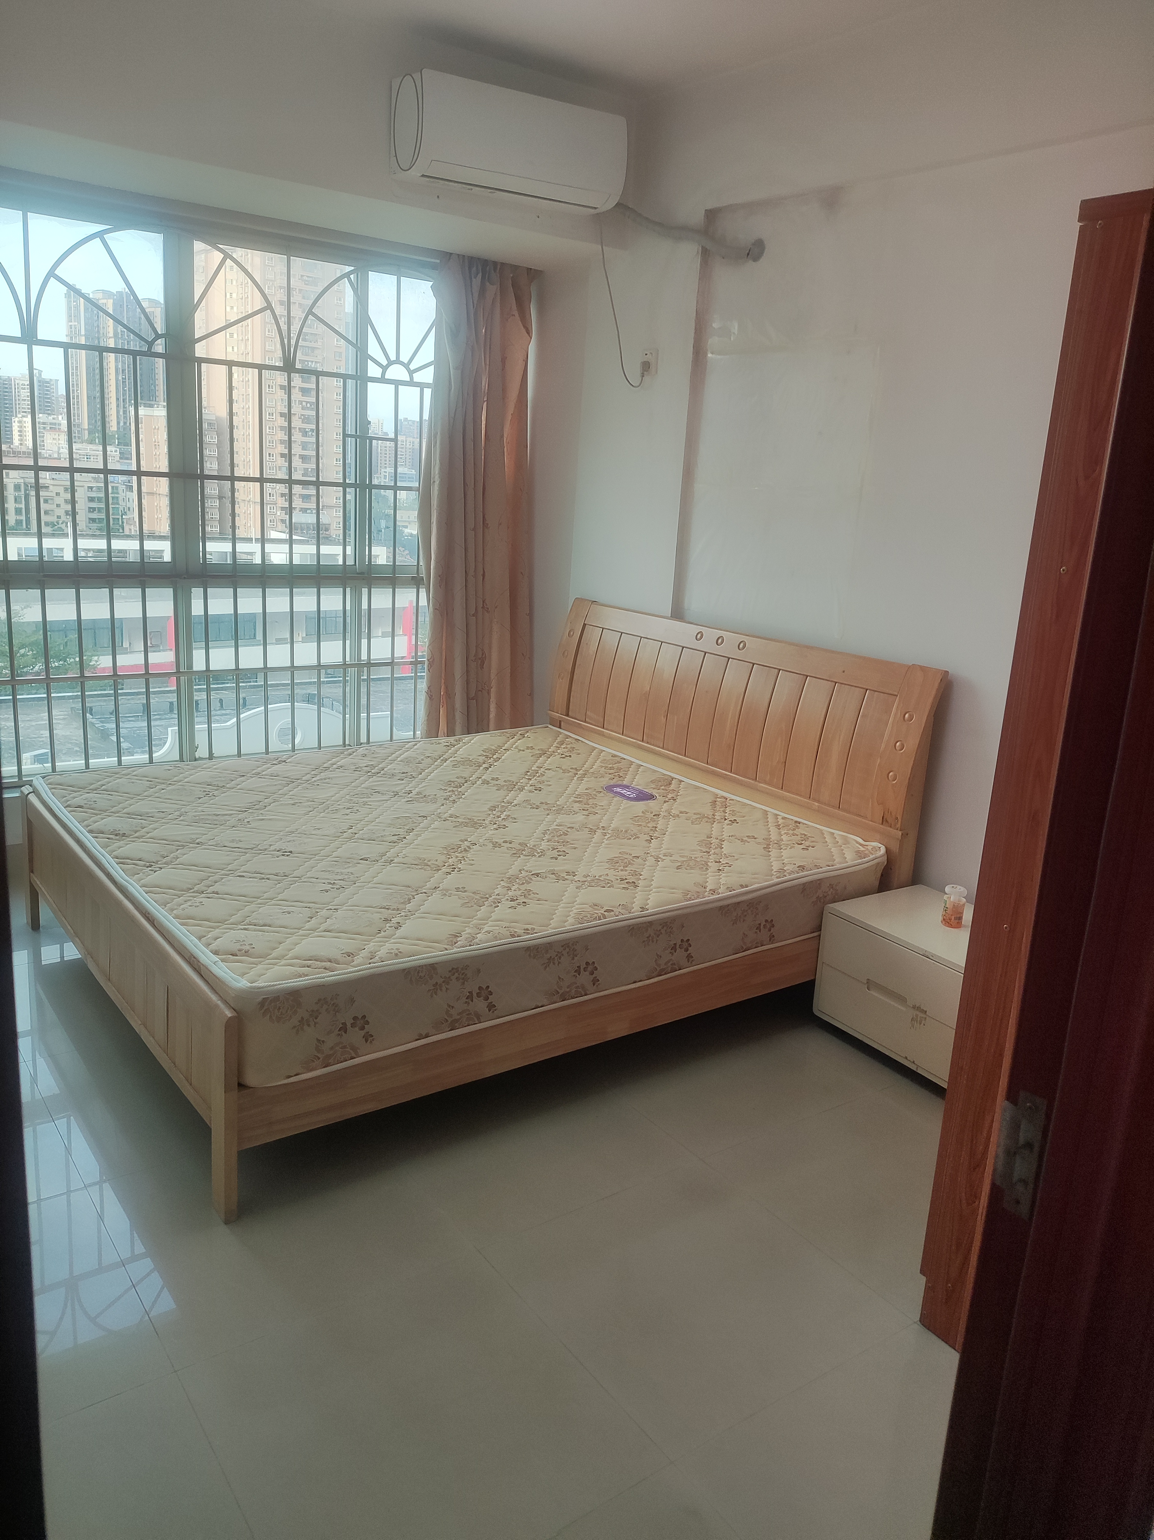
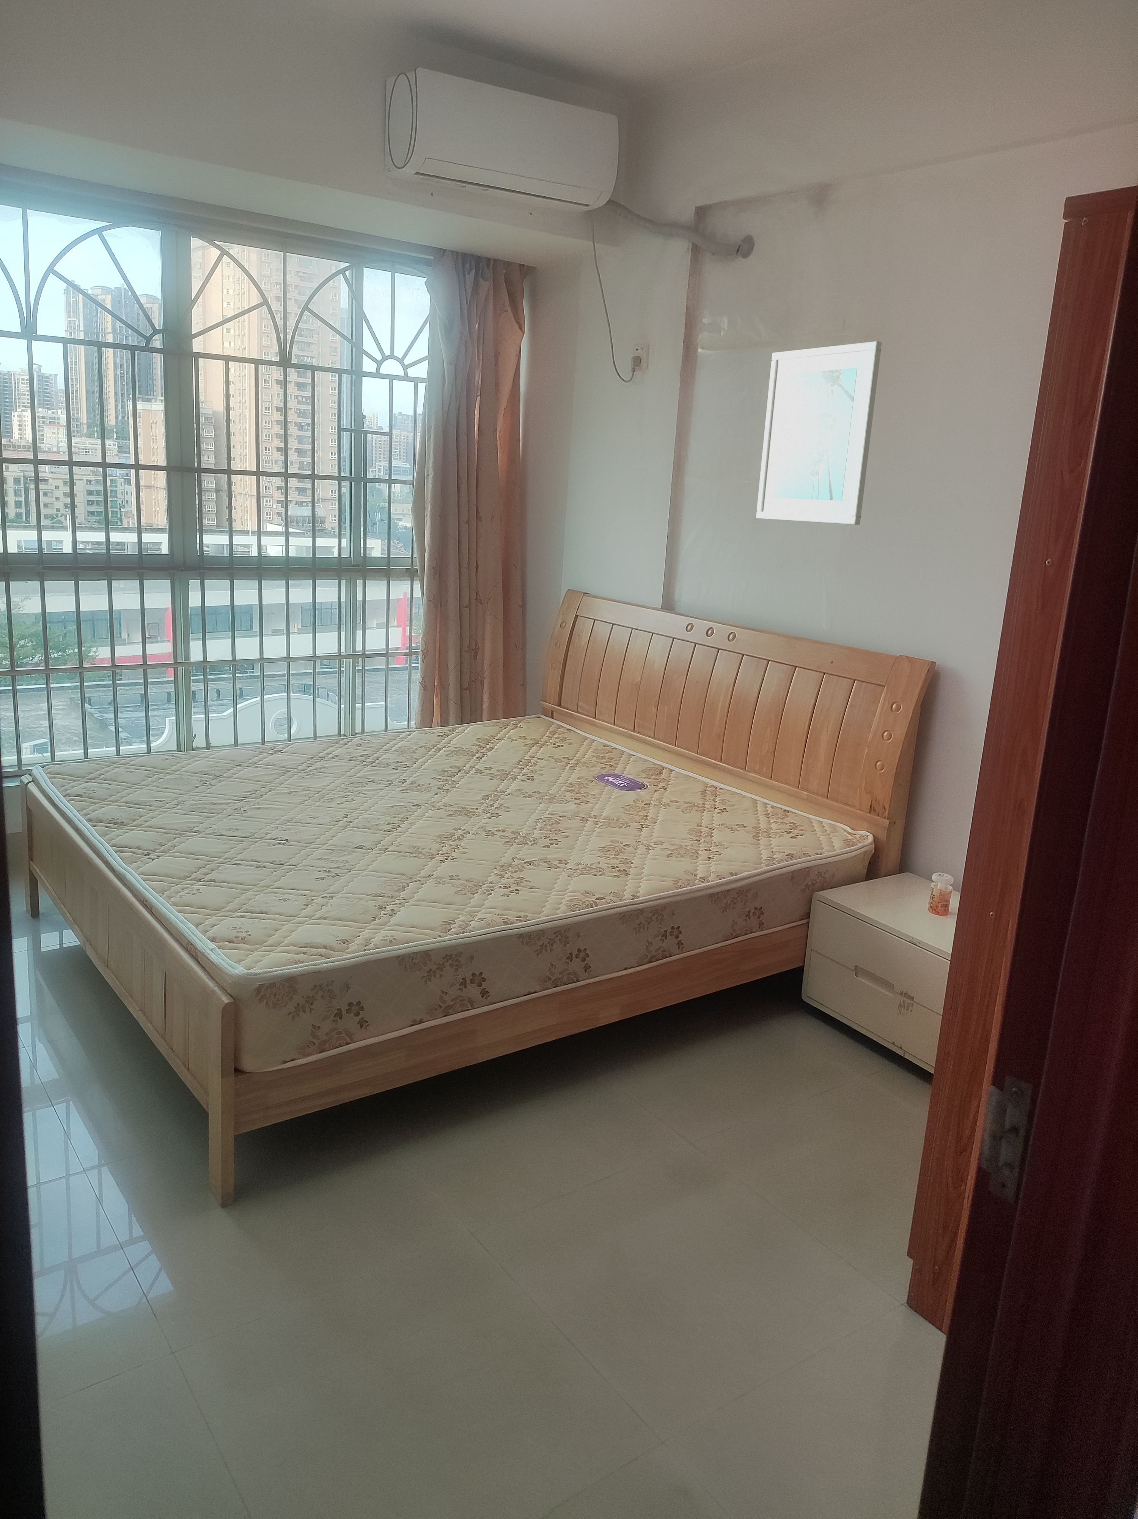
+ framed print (814, 435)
